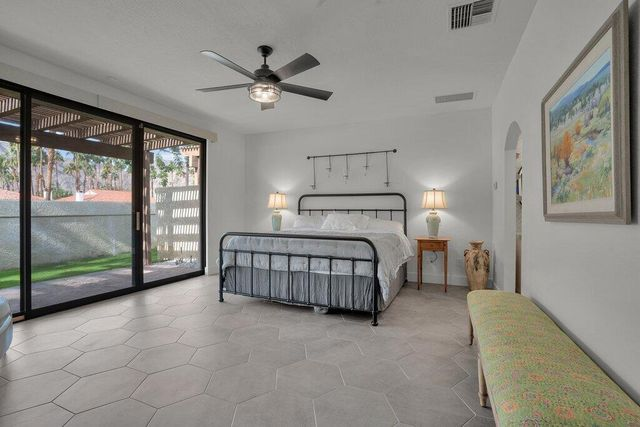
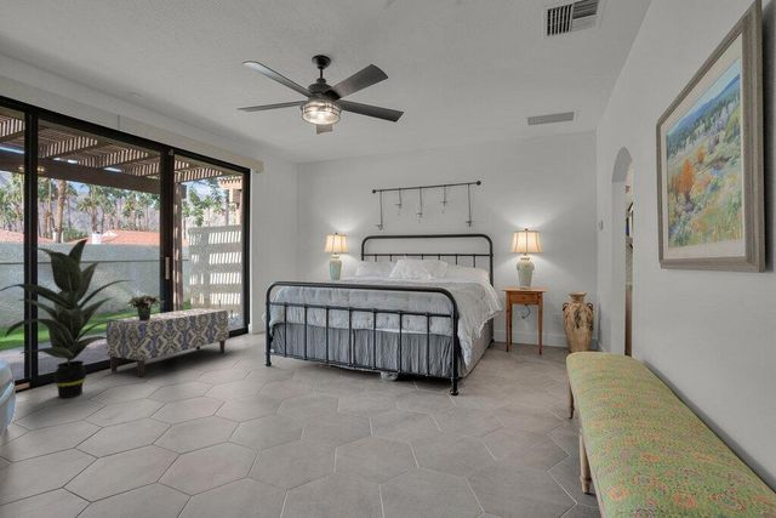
+ bench (172, 337)
+ indoor plant (70, 318)
+ potted plant (144, 307)
